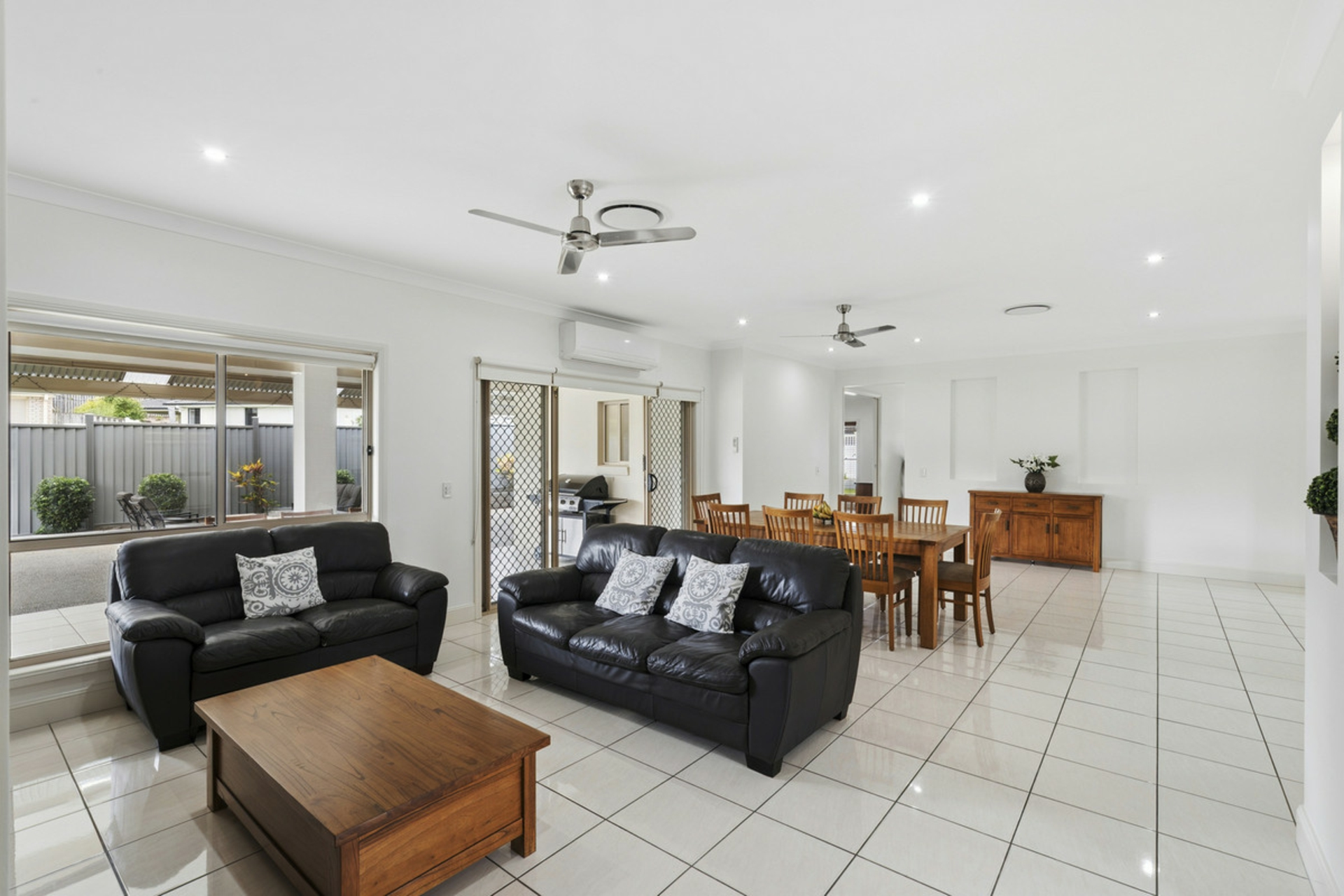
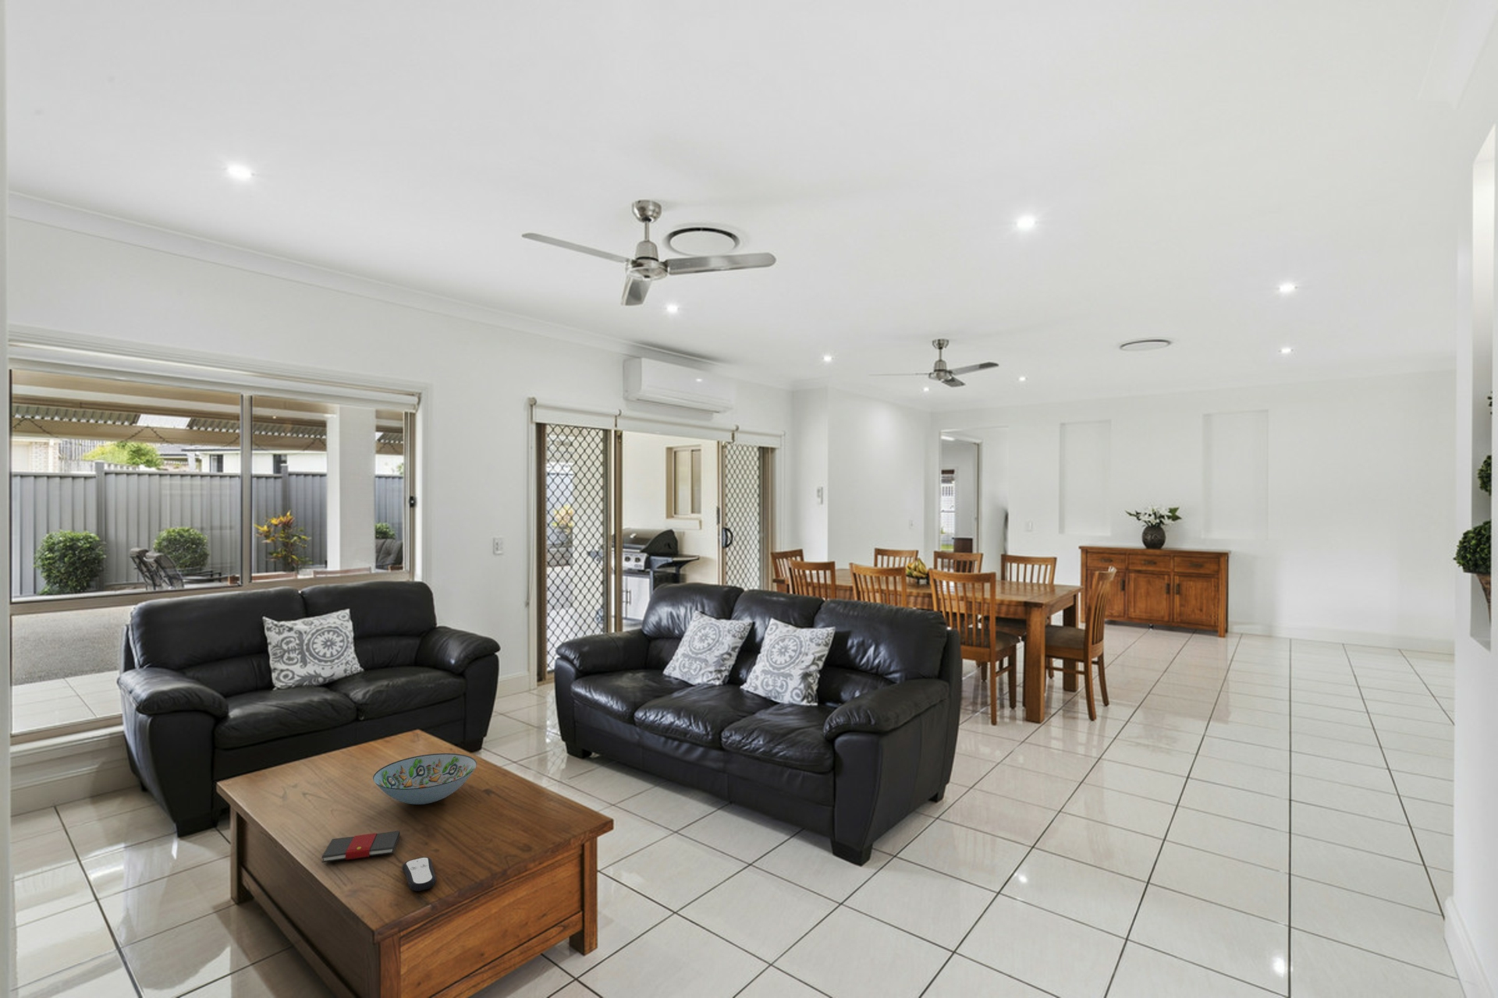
+ remote control (420, 873)
+ book (362, 844)
+ decorative bowl (426, 784)
